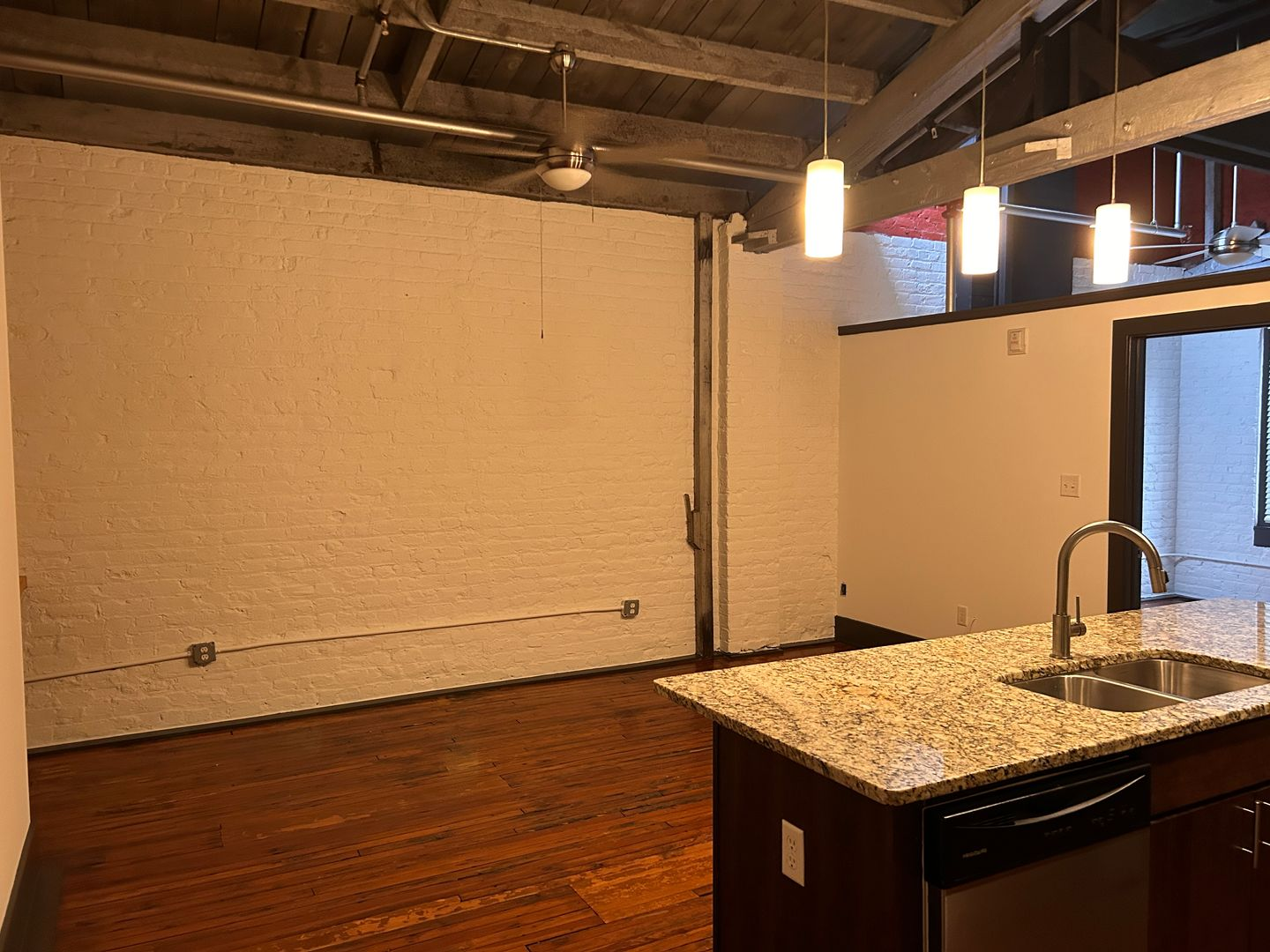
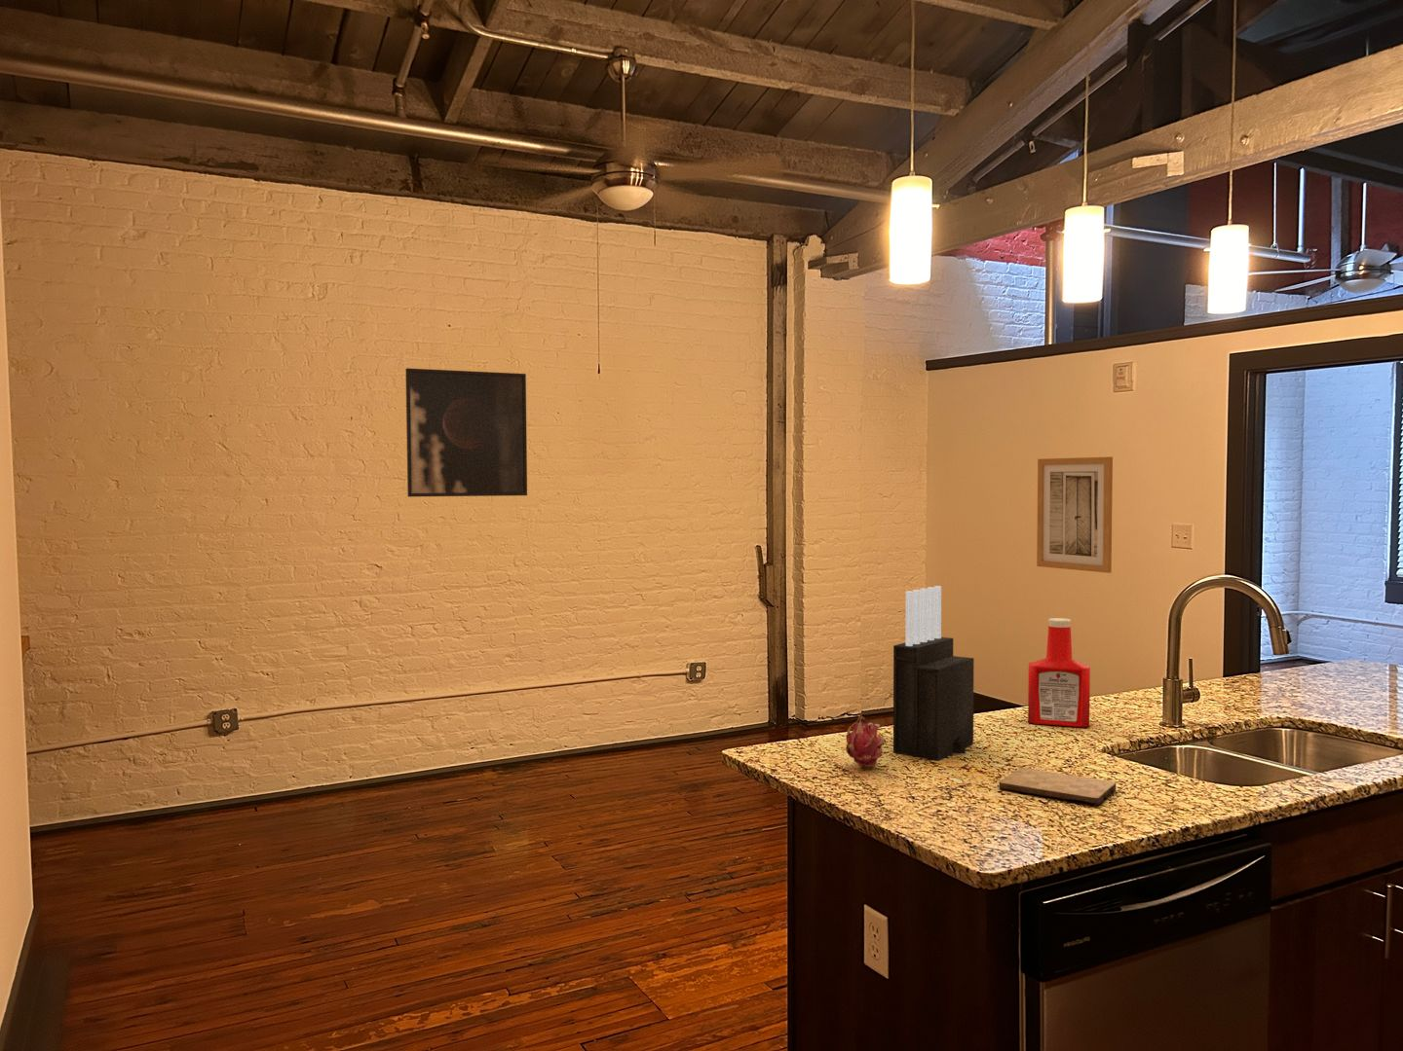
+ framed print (467, 433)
+ wall art (1073, 513)
+ fruit (865, 737)
+ soap bottle (1059, 670)
+ knife block (938, 669)
+ cutting board (1057, 784)
